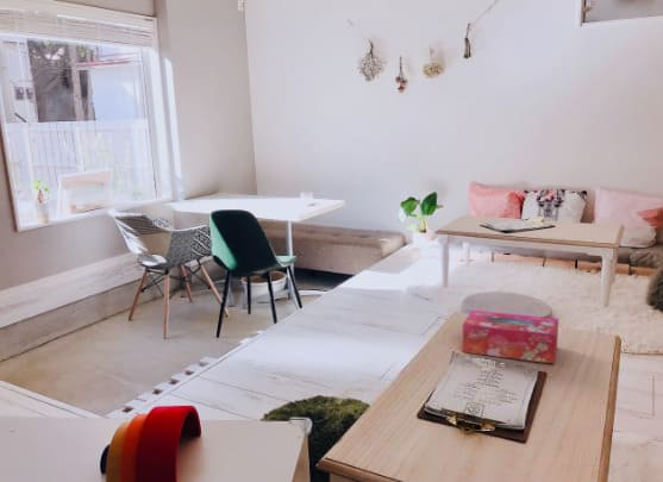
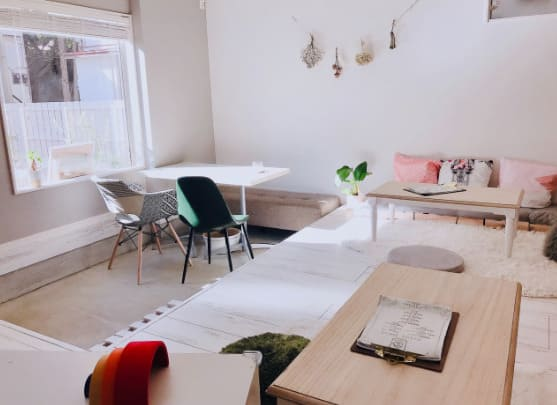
- tissue box (509, 334)
